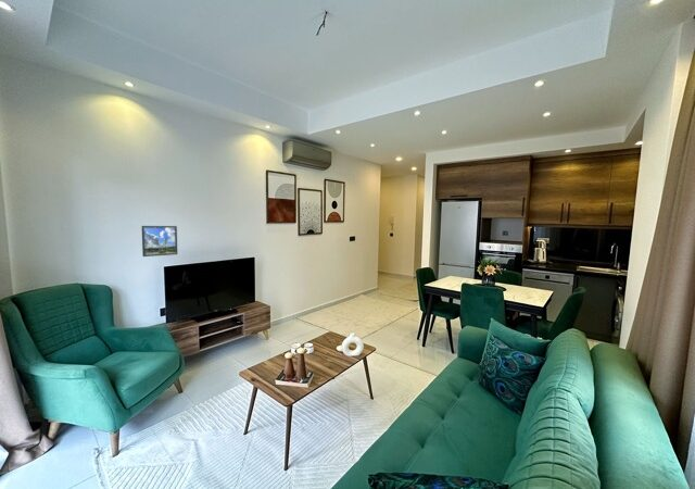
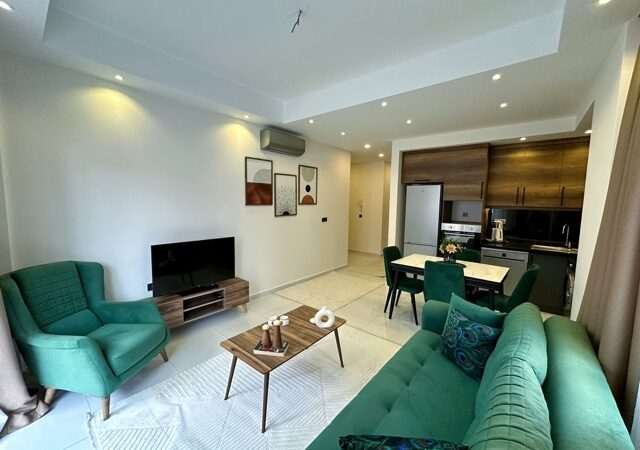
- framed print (160, 240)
